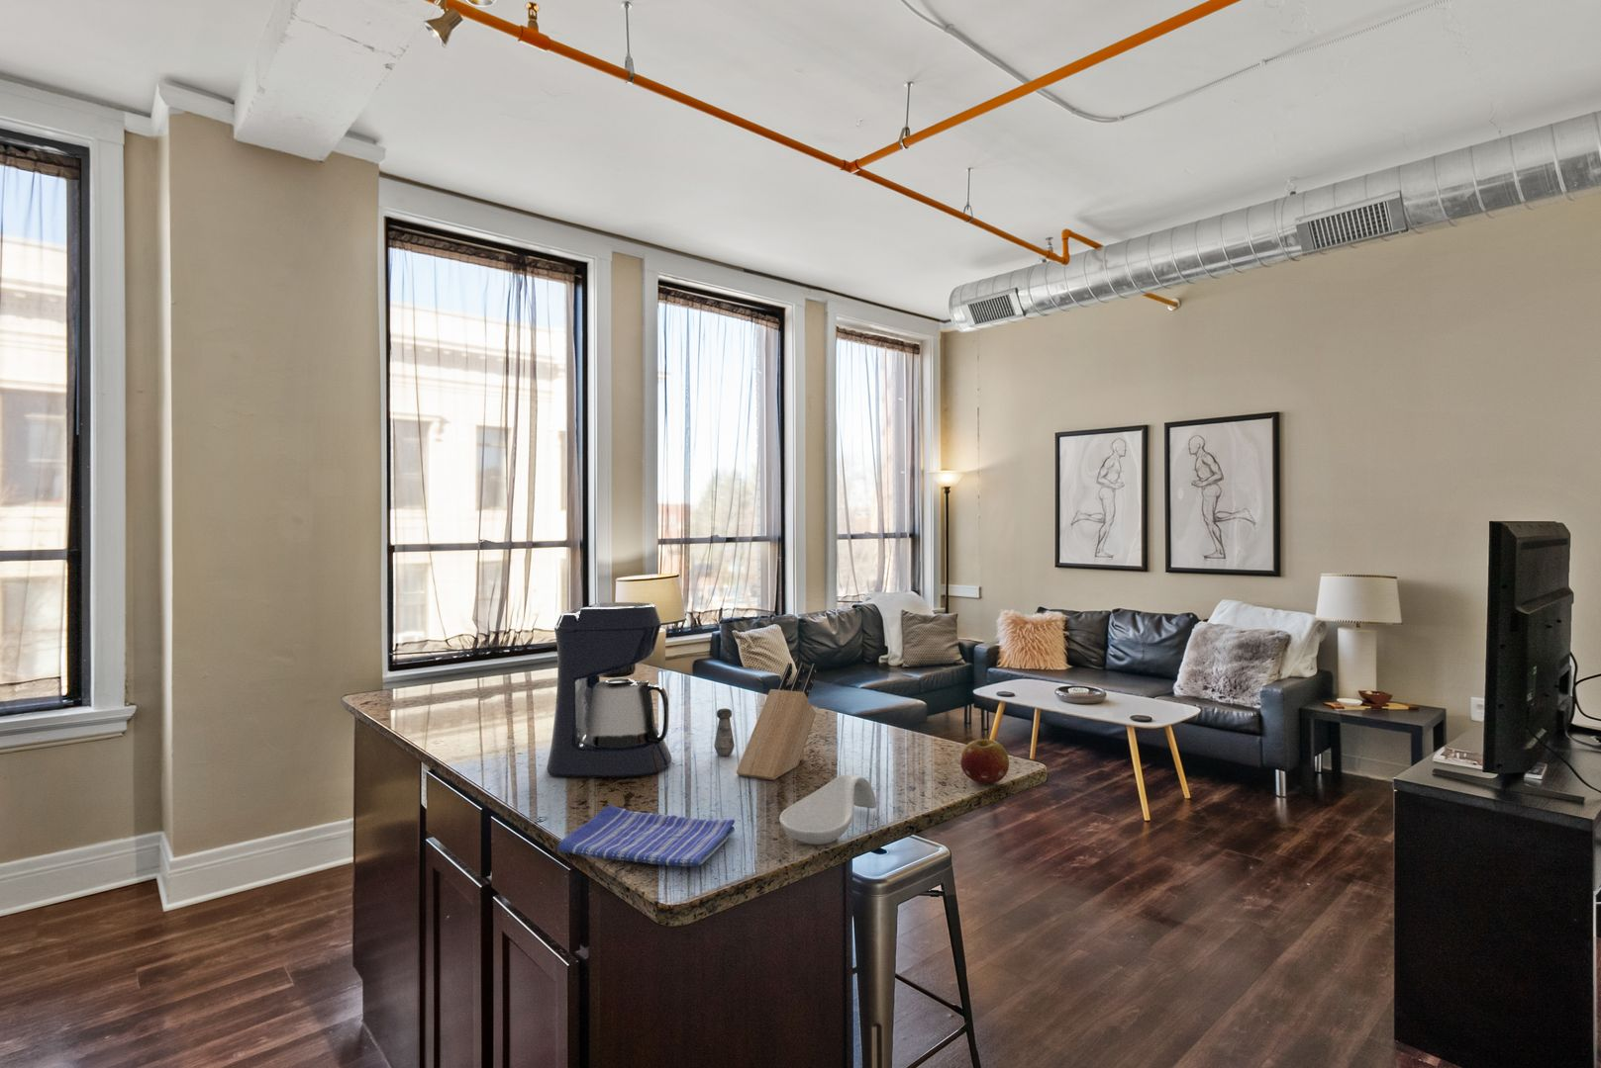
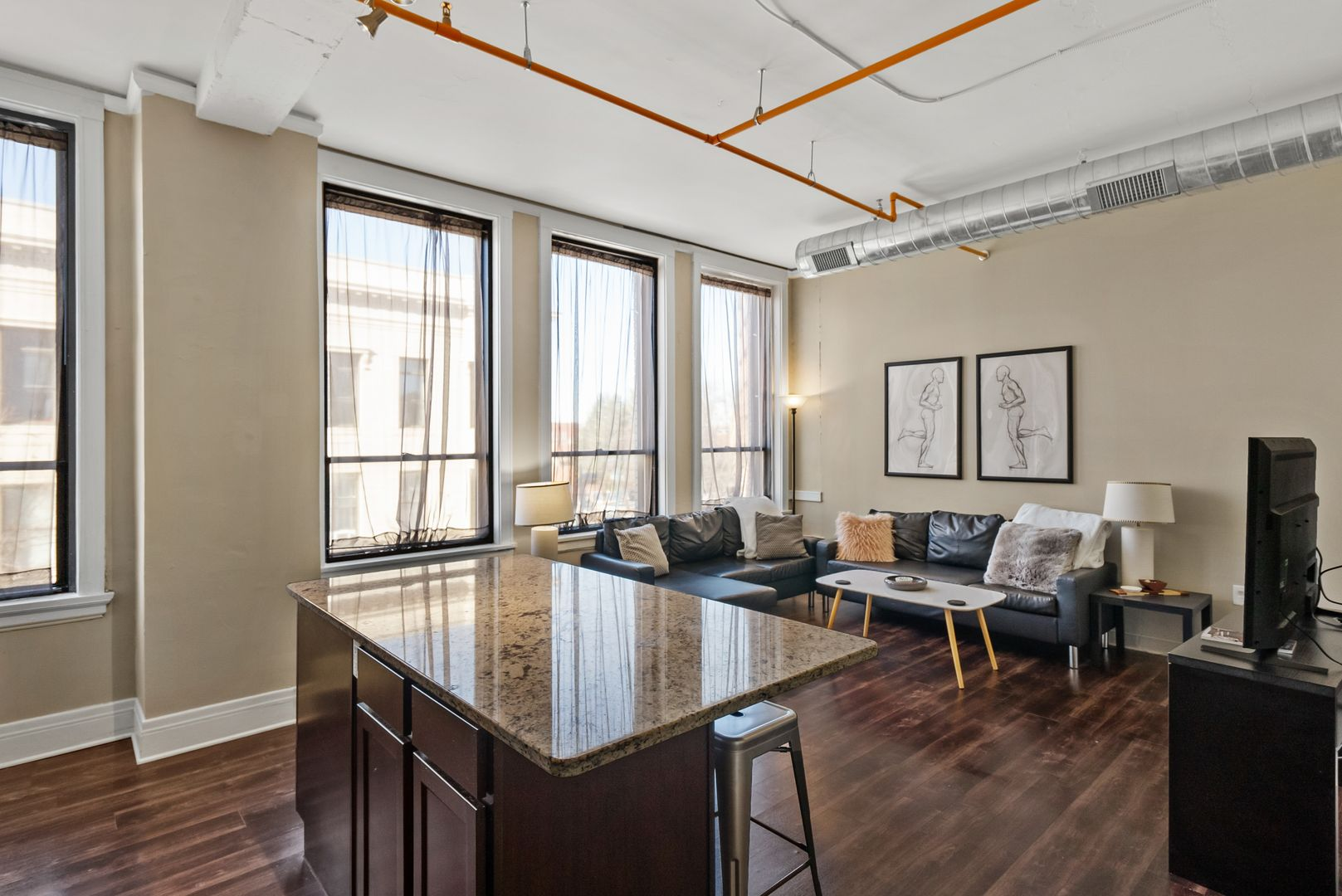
- knife block (781, 716)
- dish towel (649, 833)
- salt shaker (724, 731)
- spoon rest (833, 806)
- coffee maker (608, 683)
- fruit (984, 760)
